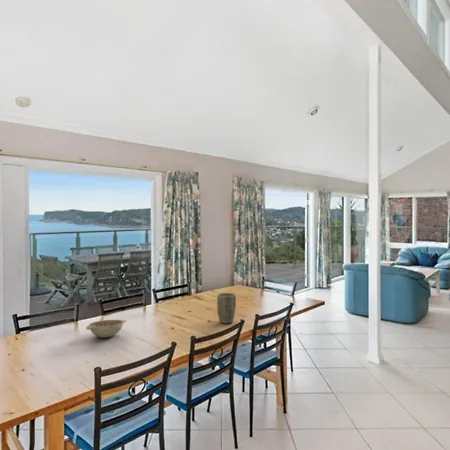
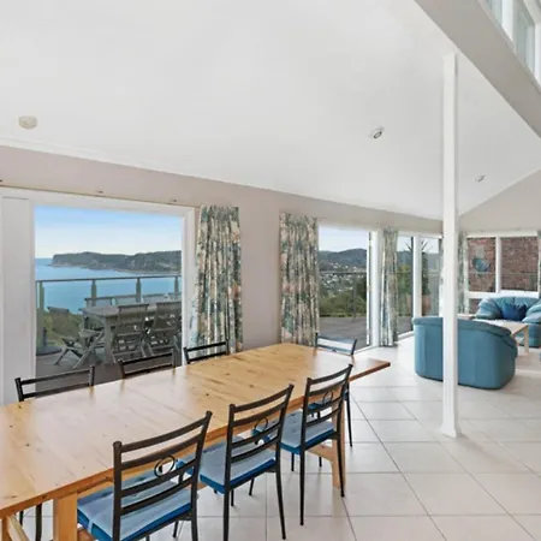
- decorative bowl (106, 329)
- plant pot (226, 308)
